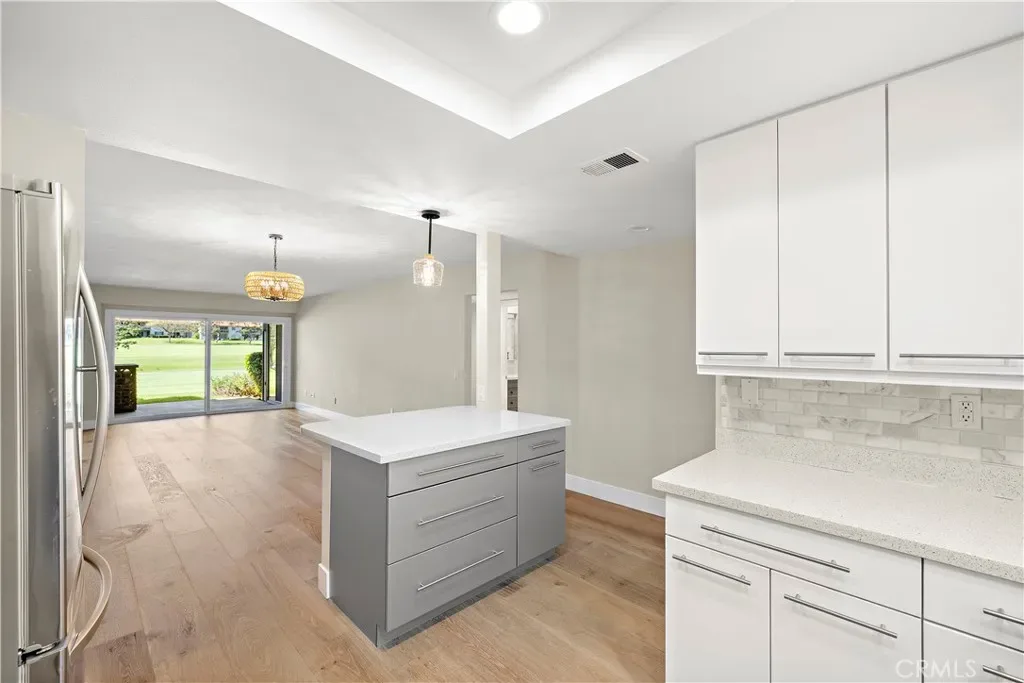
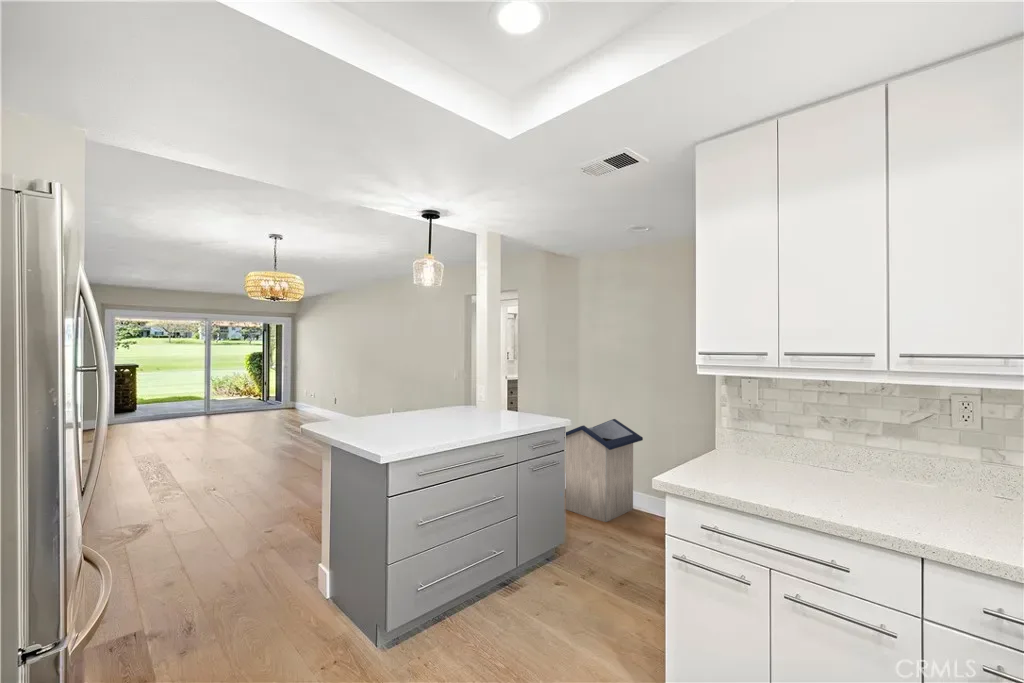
+ trash can (598, 465)
